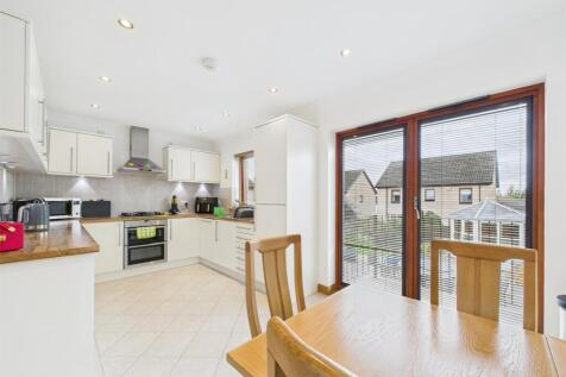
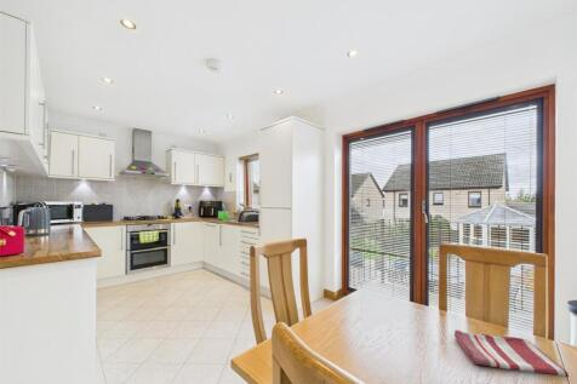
+ dish towel (503, 350)
